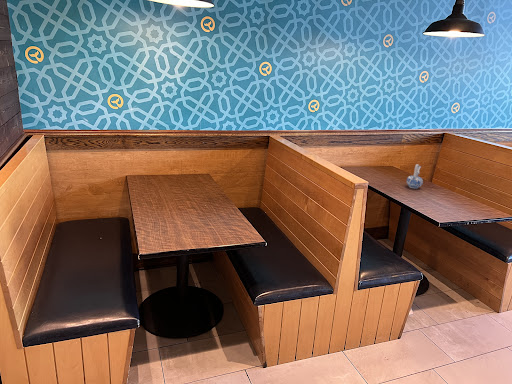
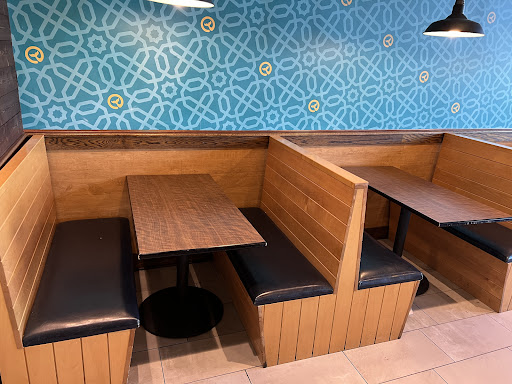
- ceramic pitcher (415, 175)
